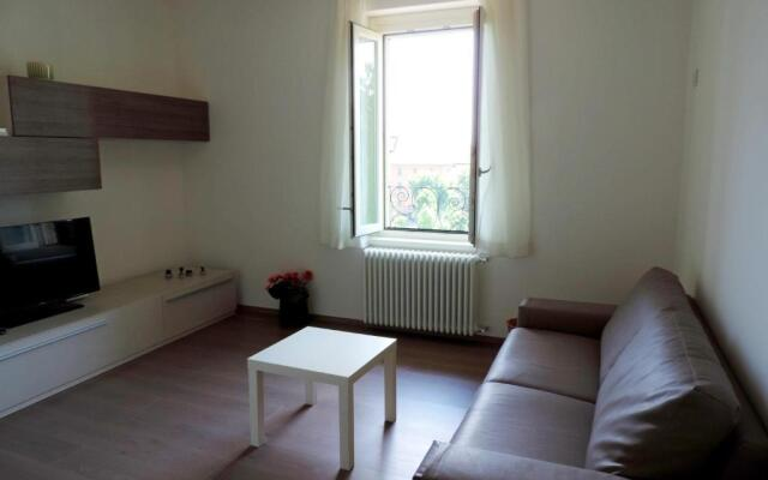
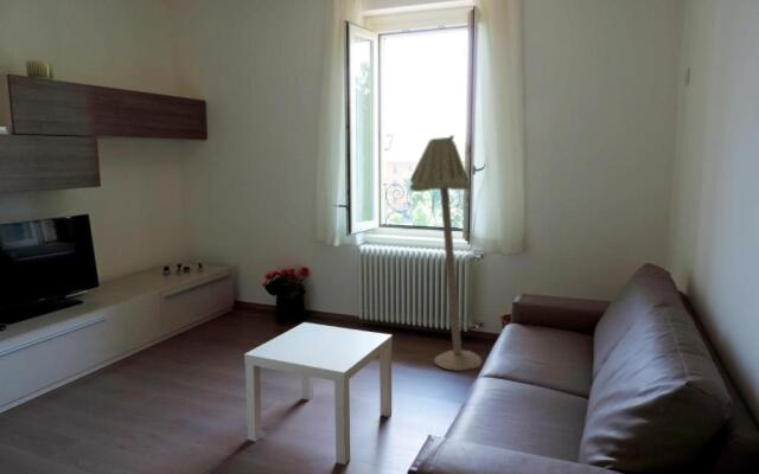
+ floor lamp (446, 251)
